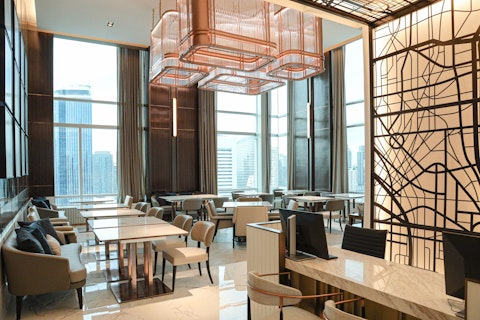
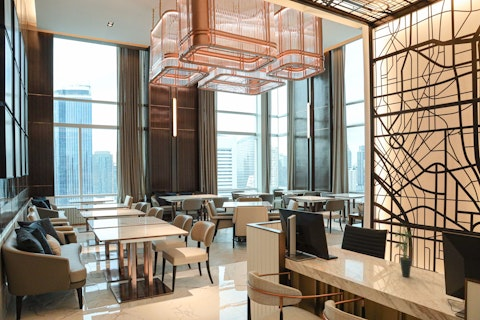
+ potted plant (404, 251)
